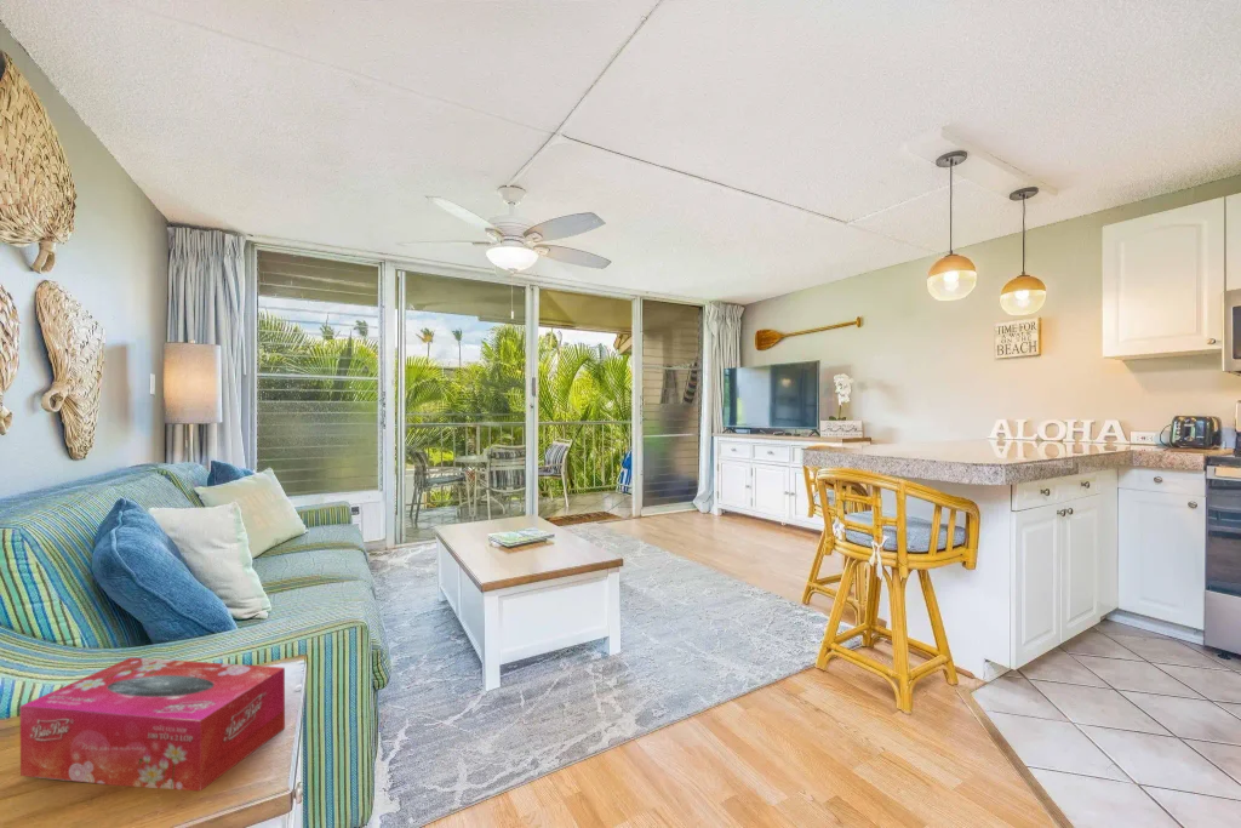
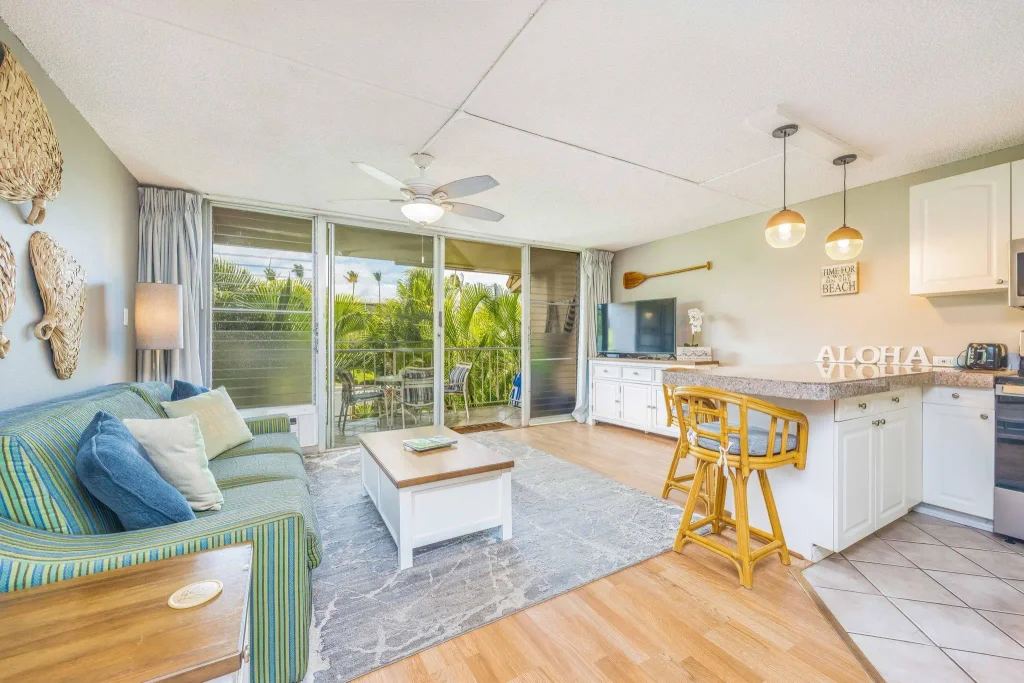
- tissue box (161, 718)
